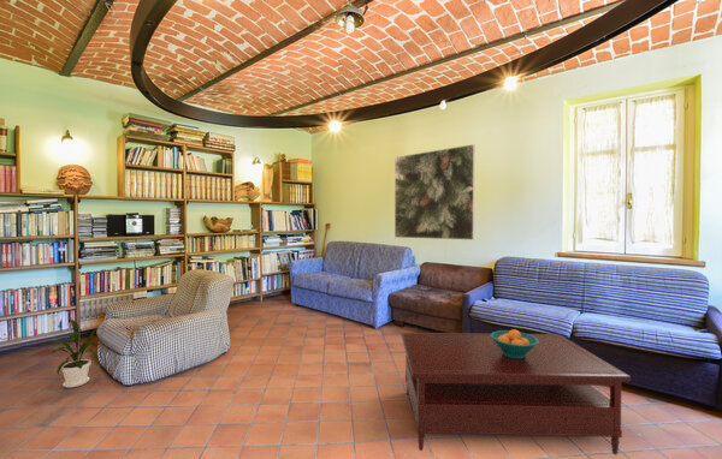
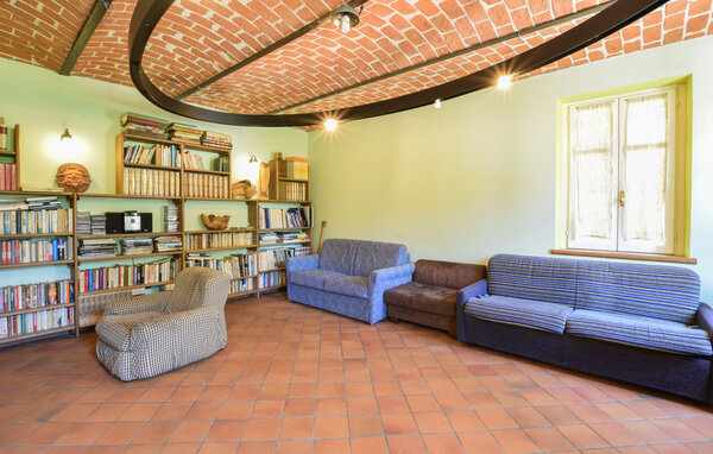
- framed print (431, 195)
- coffee table (496, 385)
- fruit bowl (514, 341)
- house plant (75, 352)
